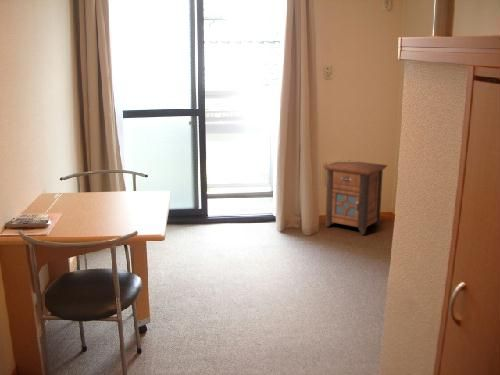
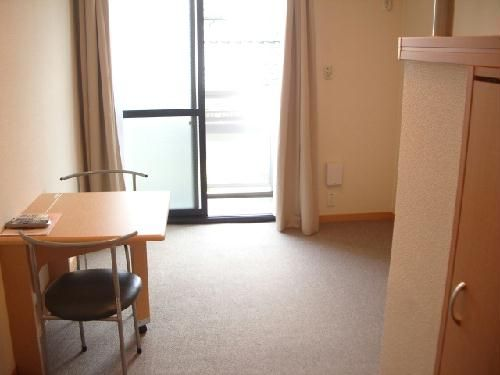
- nightstand (353, 196)
